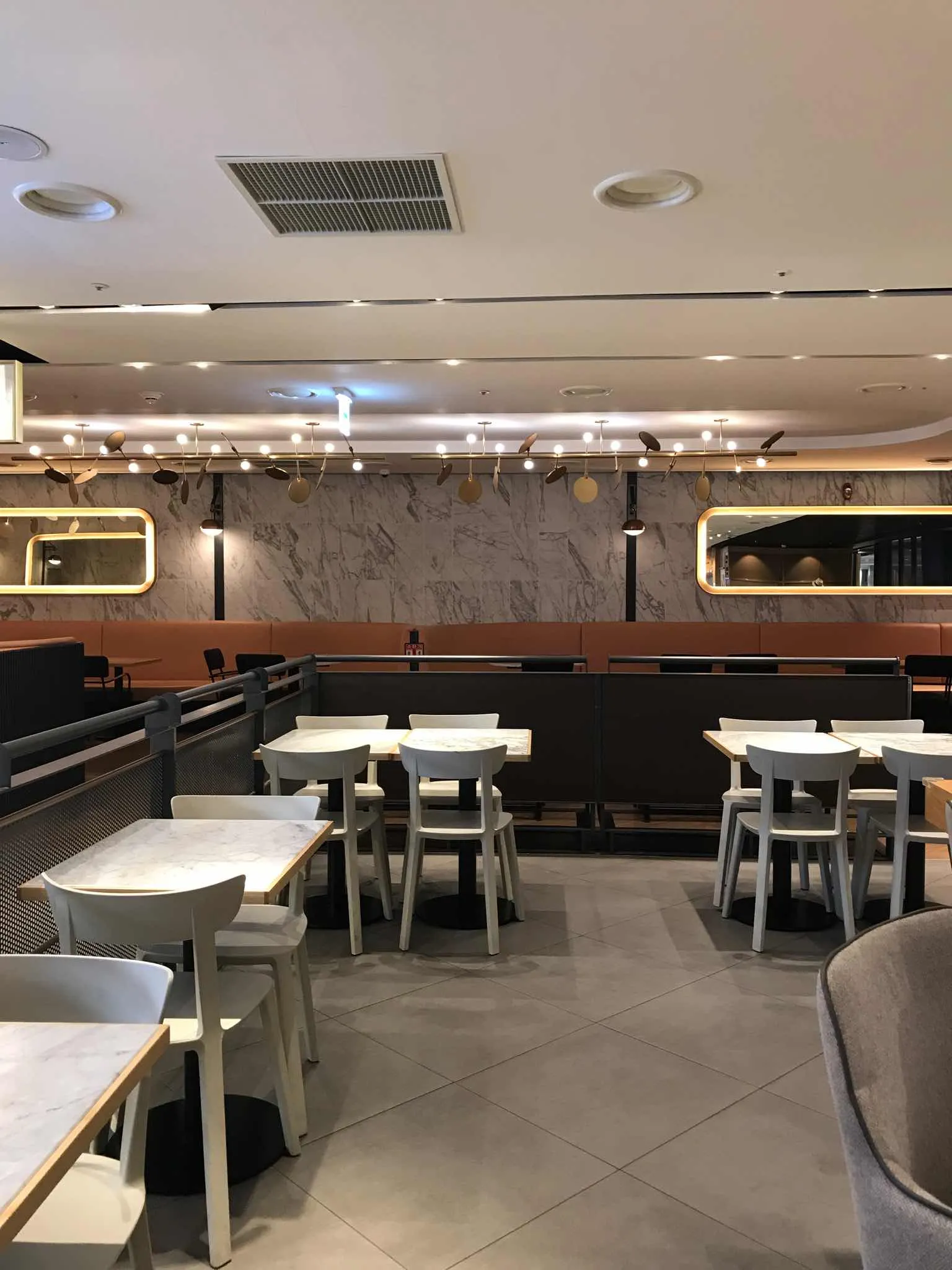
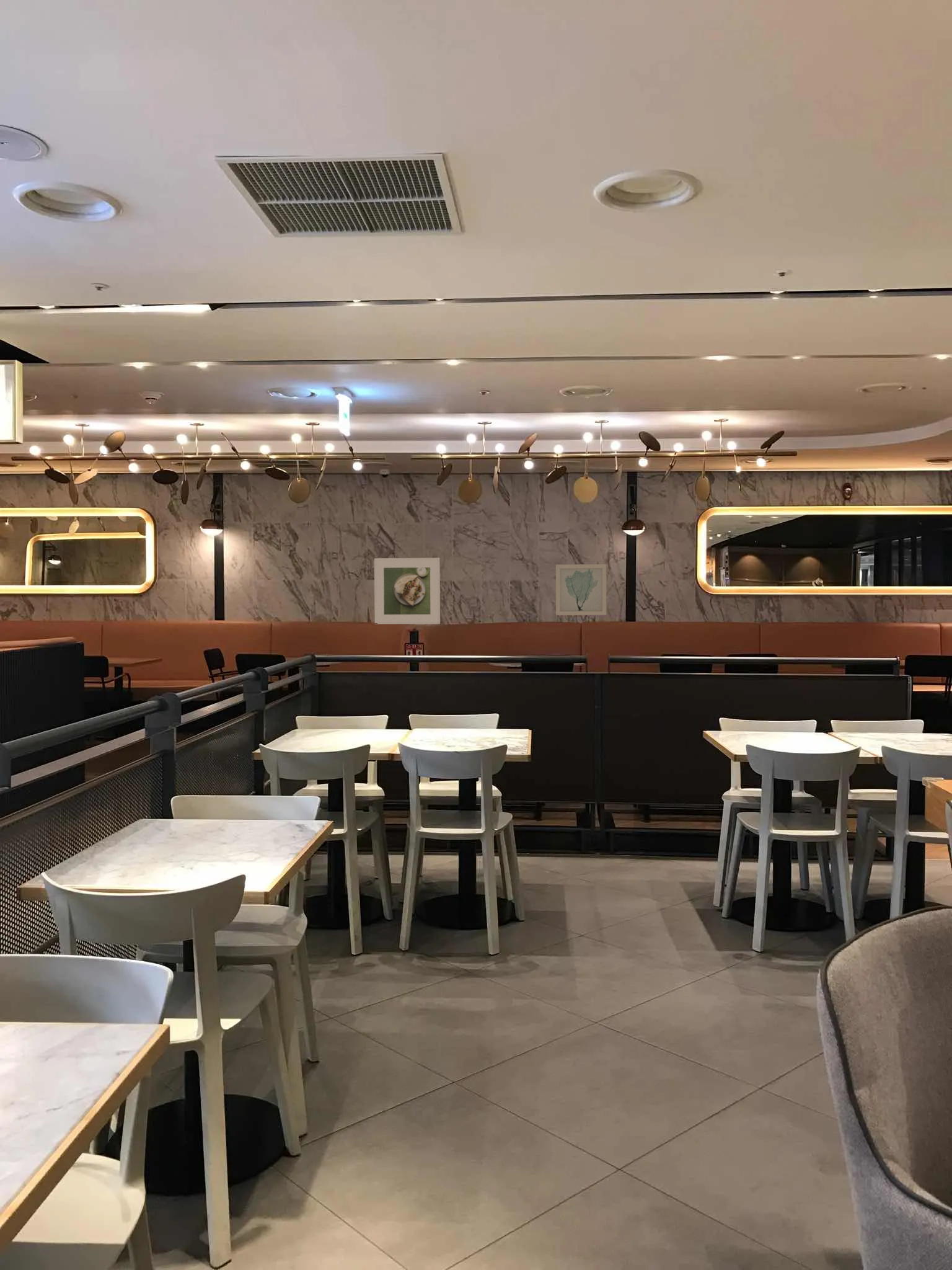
+ wall art (581, 590)
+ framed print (407, 591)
